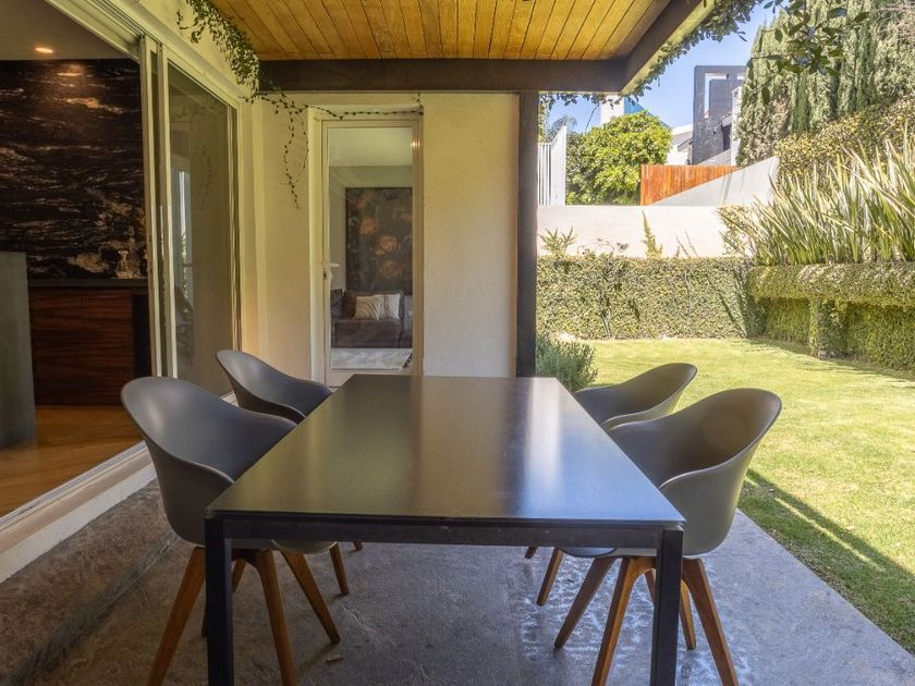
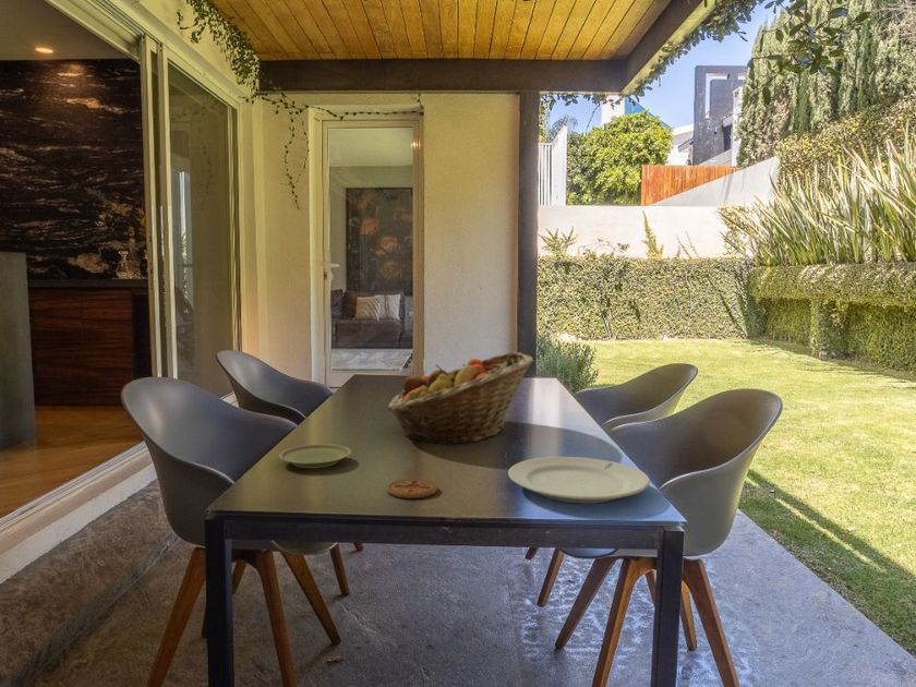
+ fruit basket (460, 393)
+ chinaware (577, 480)
+ plate (315, 457)
+ coaster (412, 487)
